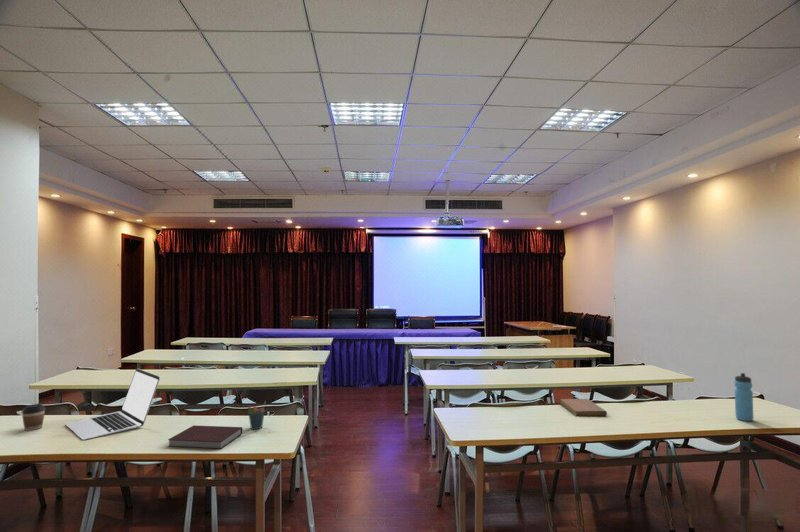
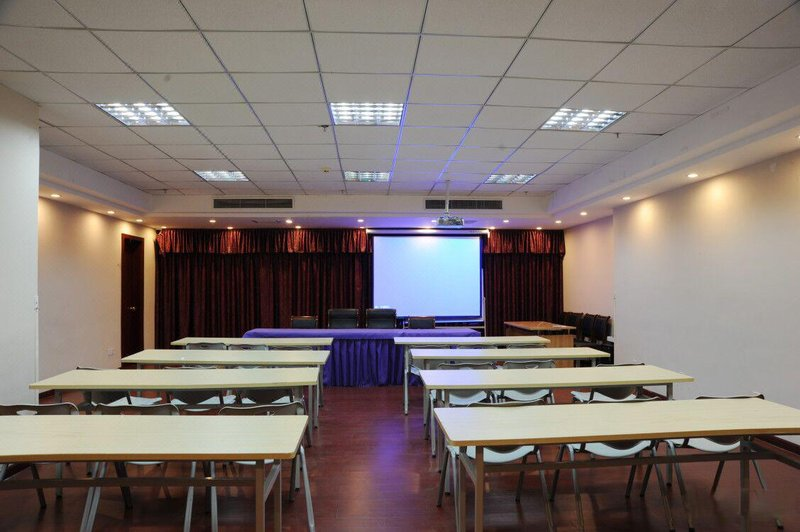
- notebook (582, 406)
- laptop (122, 406)
- notebook (206, 436)
- water bottle (743, 396)
- coffee cup (33, 415)
- pen holder (256, 414)
